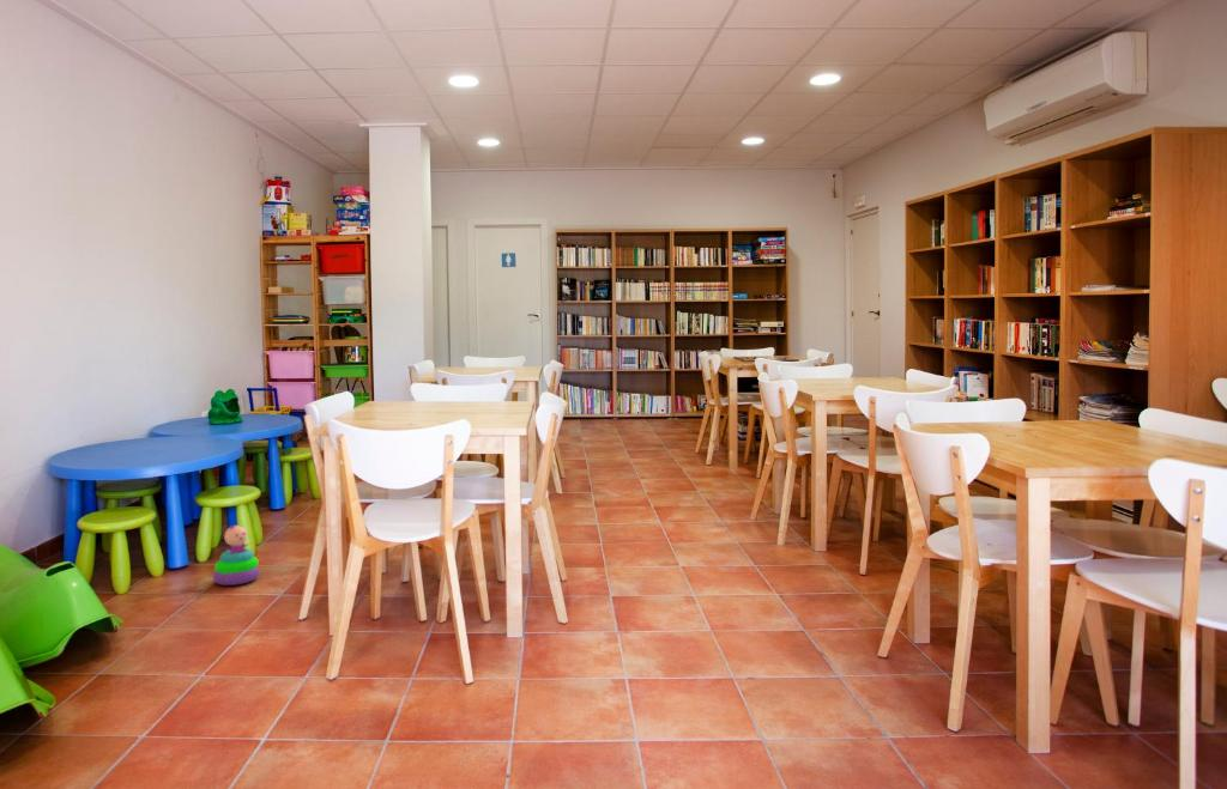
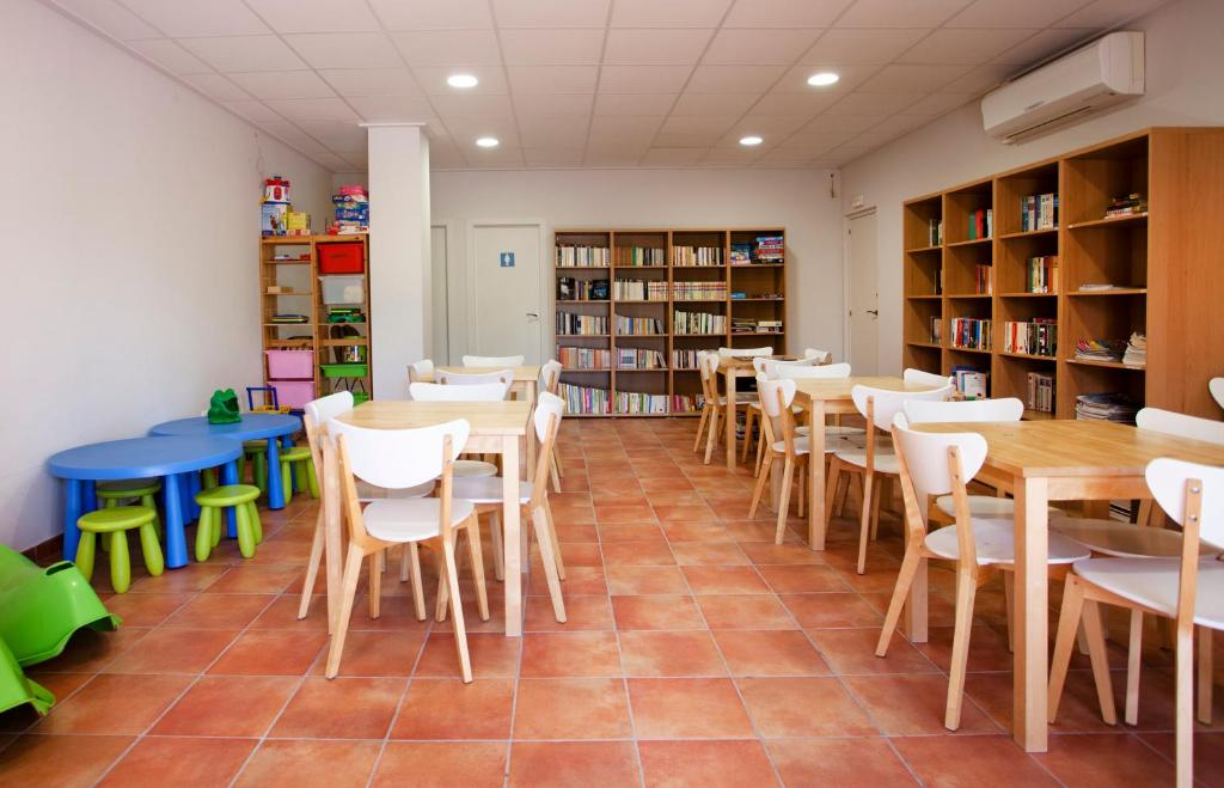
- stacking toy (235, 552)
